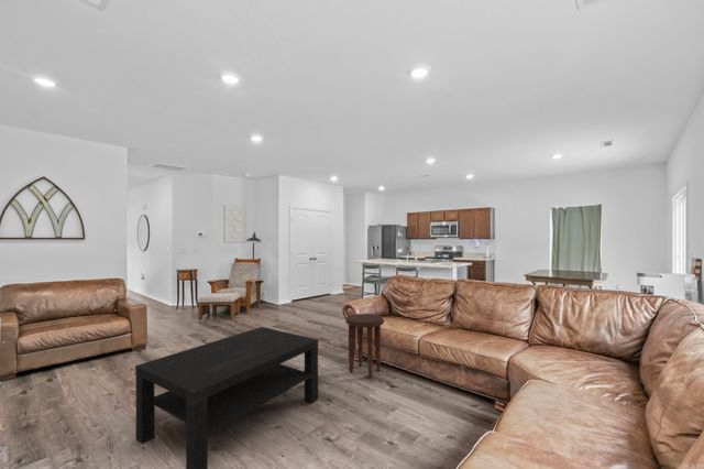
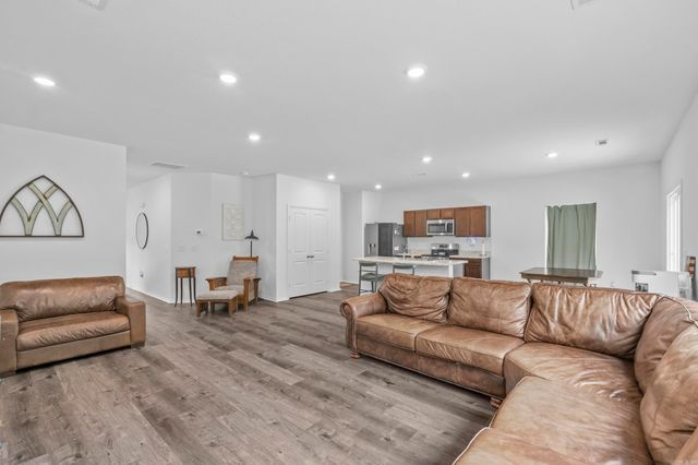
- side table (362, 343)
- coffee table (237, 383)
